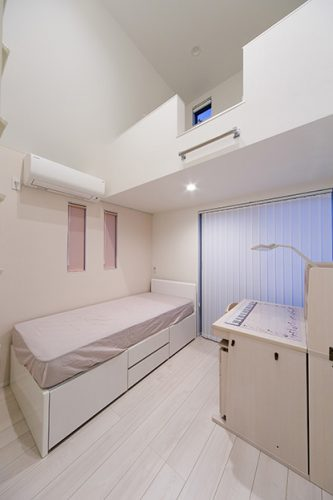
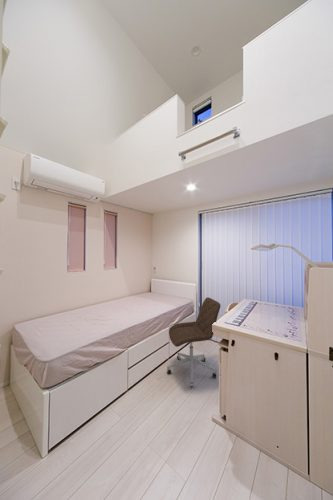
+ office chair (192, 335)
